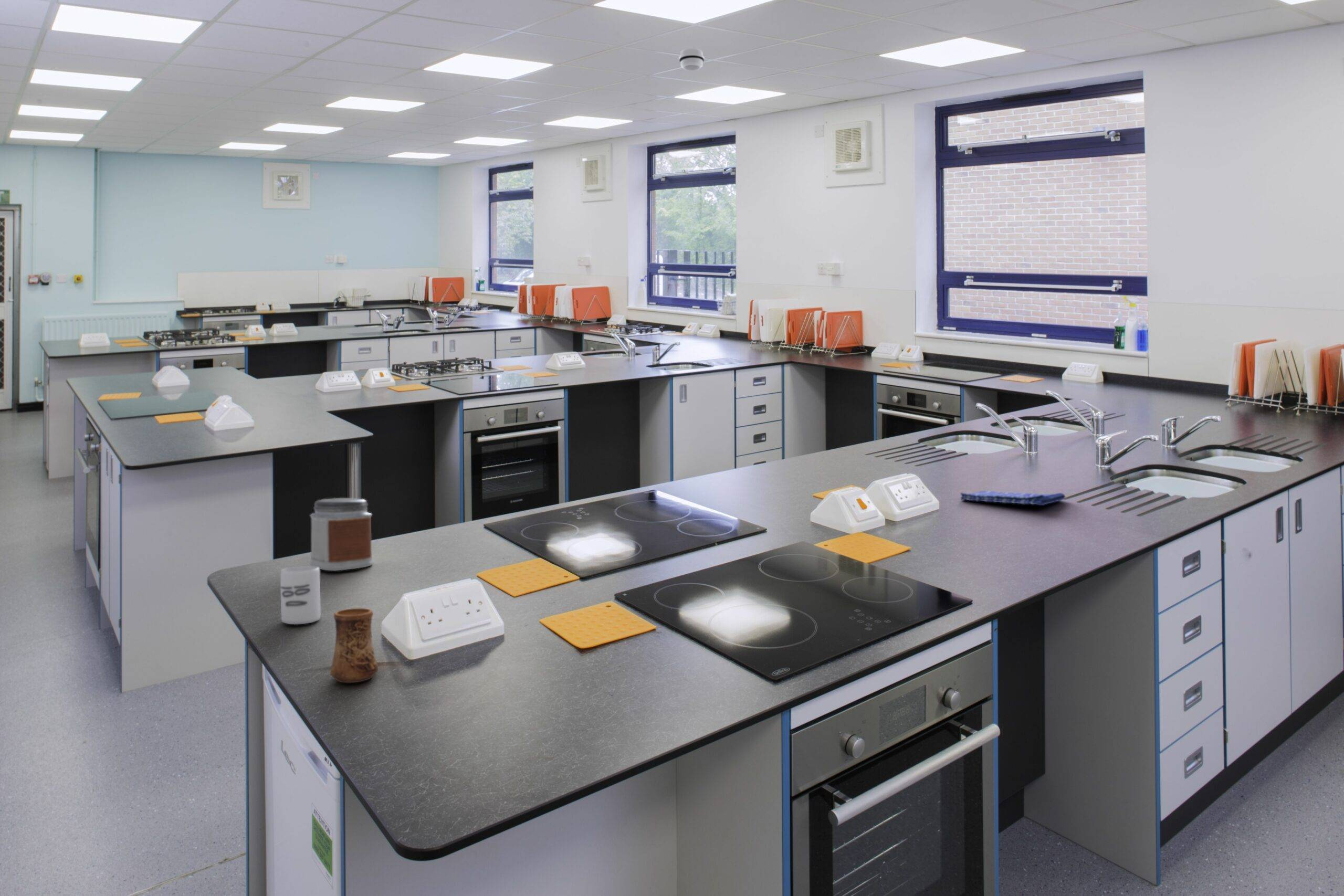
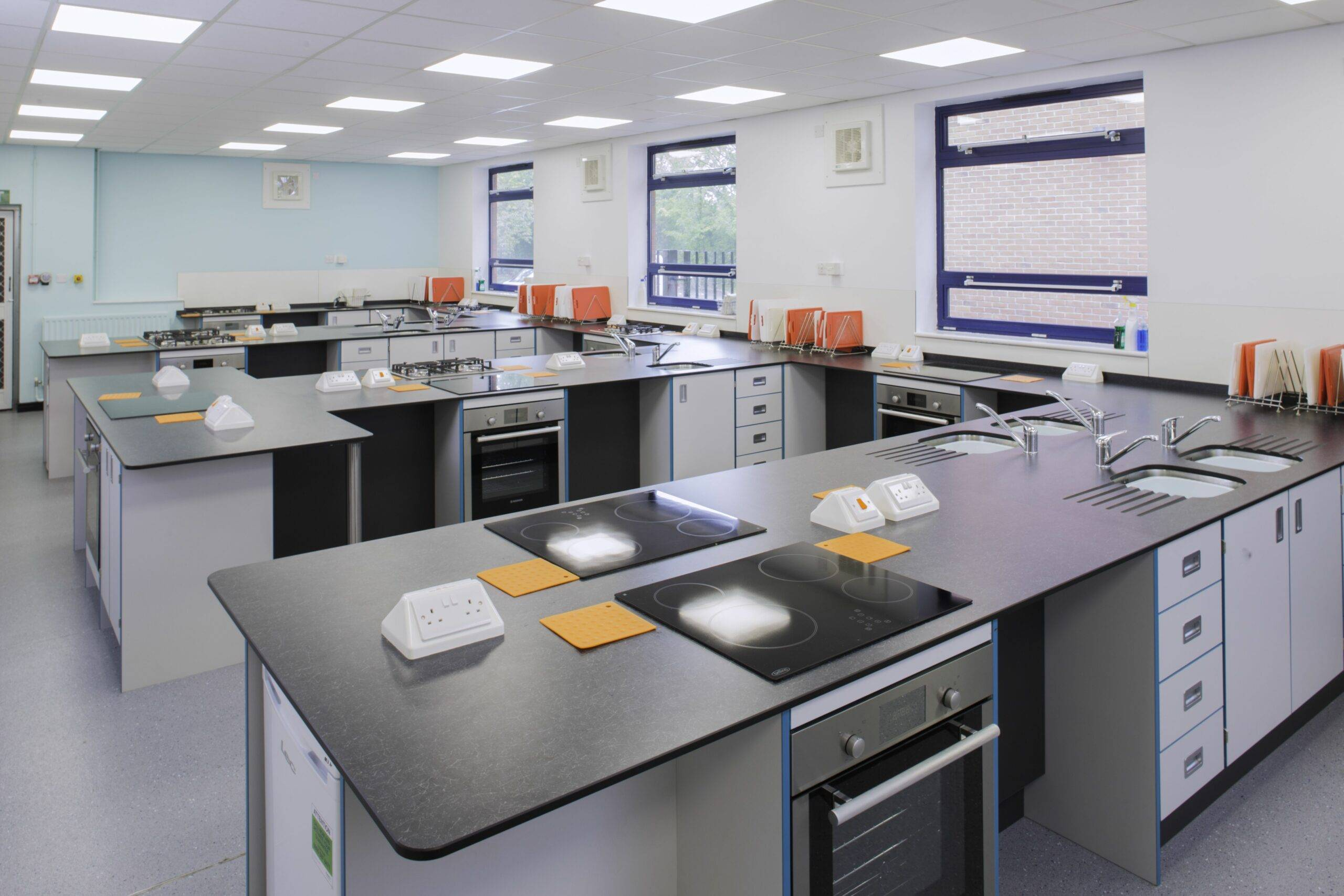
- jar (341, 533)
- smoke detector (691, 60)
- cup (354, 645)
- dish towel (1012, 495)
- cup (300, 595)
